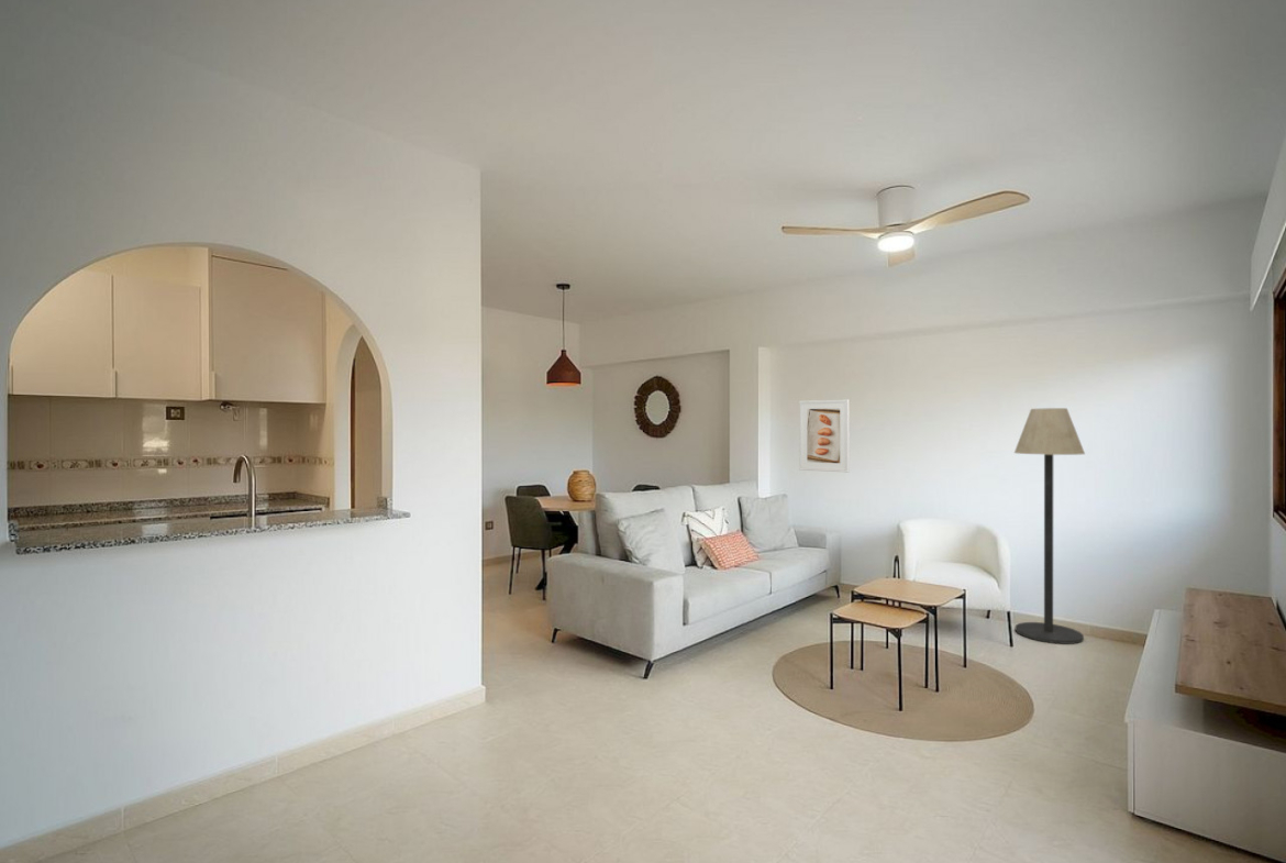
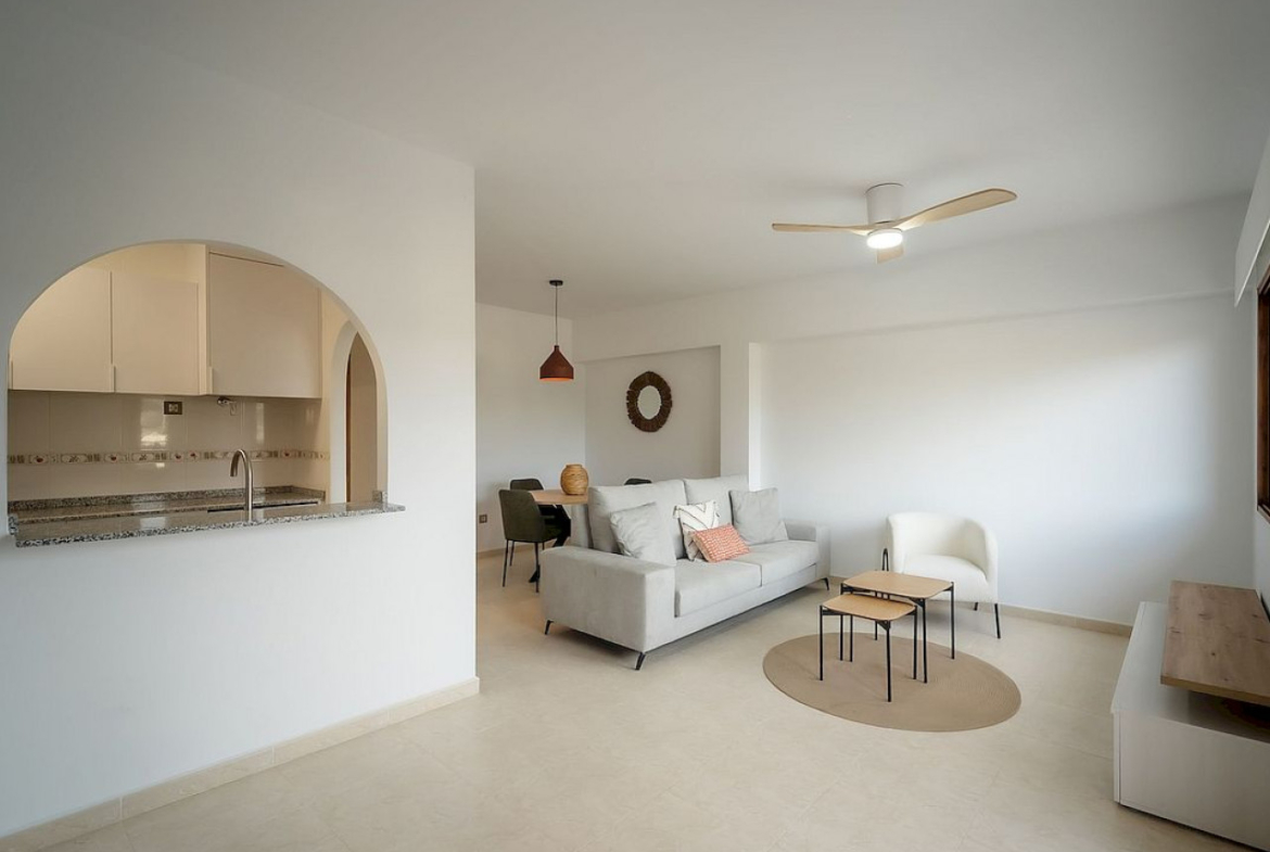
- floor lamp (1049, 521)
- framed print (823, 435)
